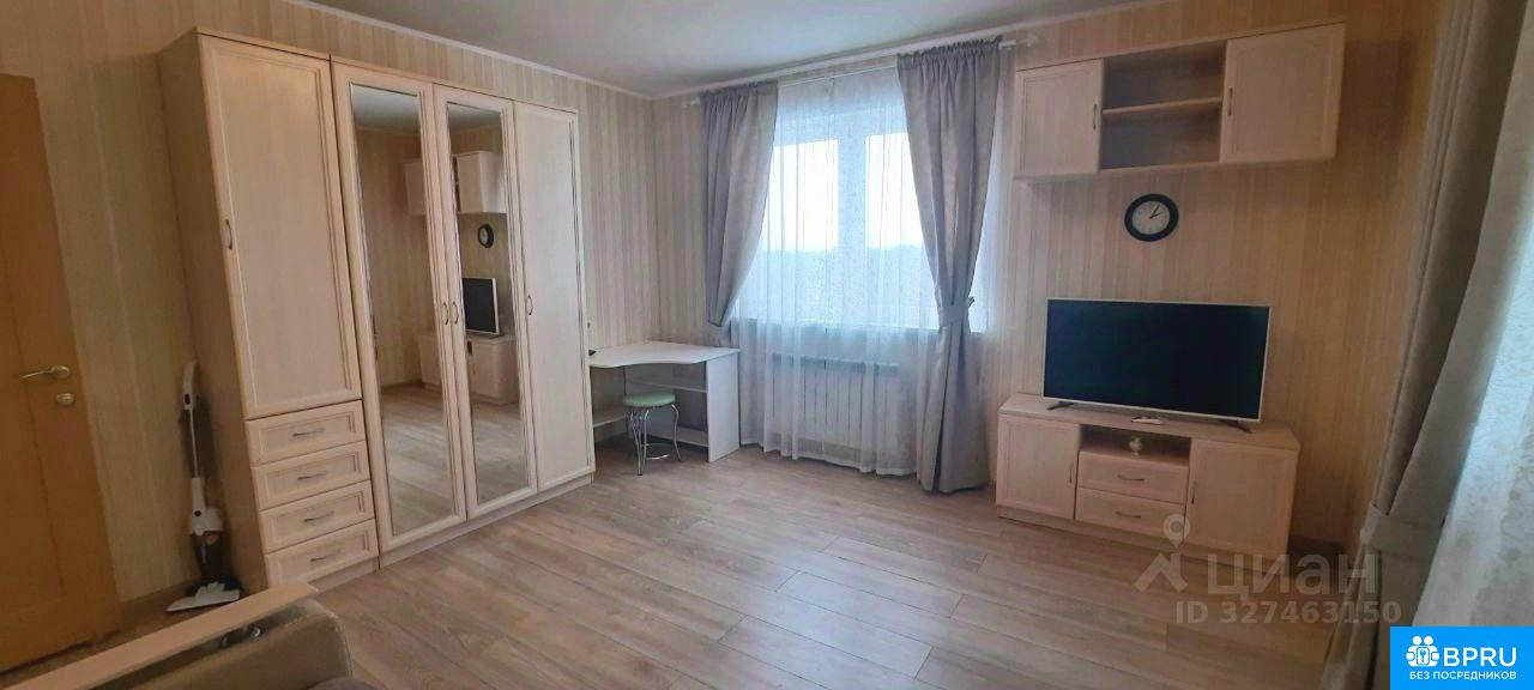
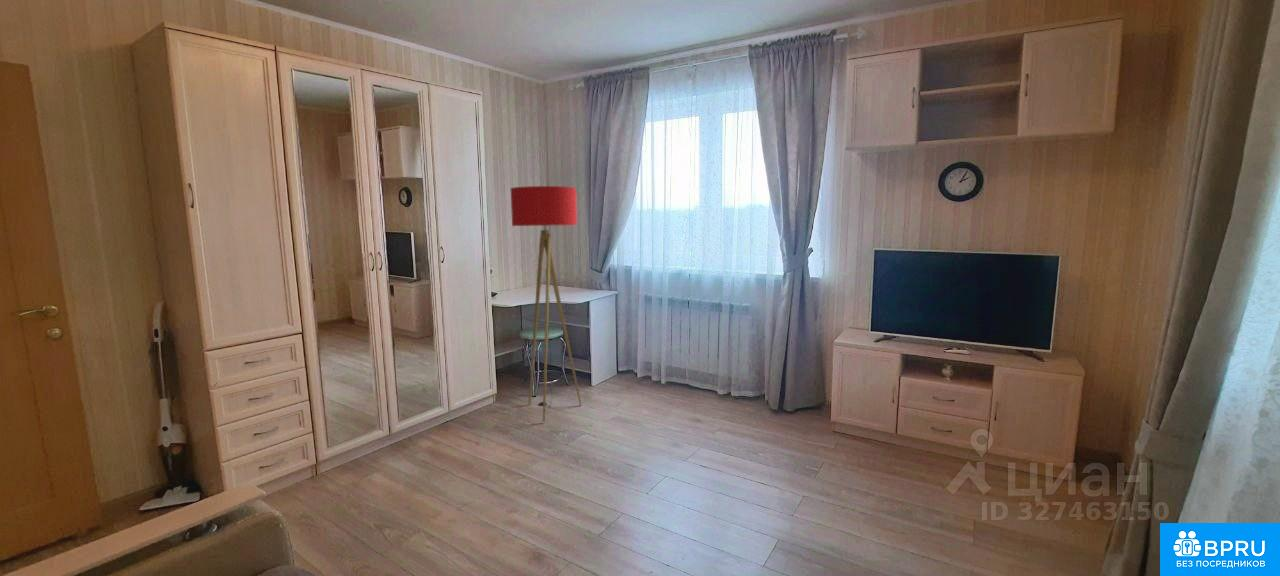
+ floor lamp (547, 302)
